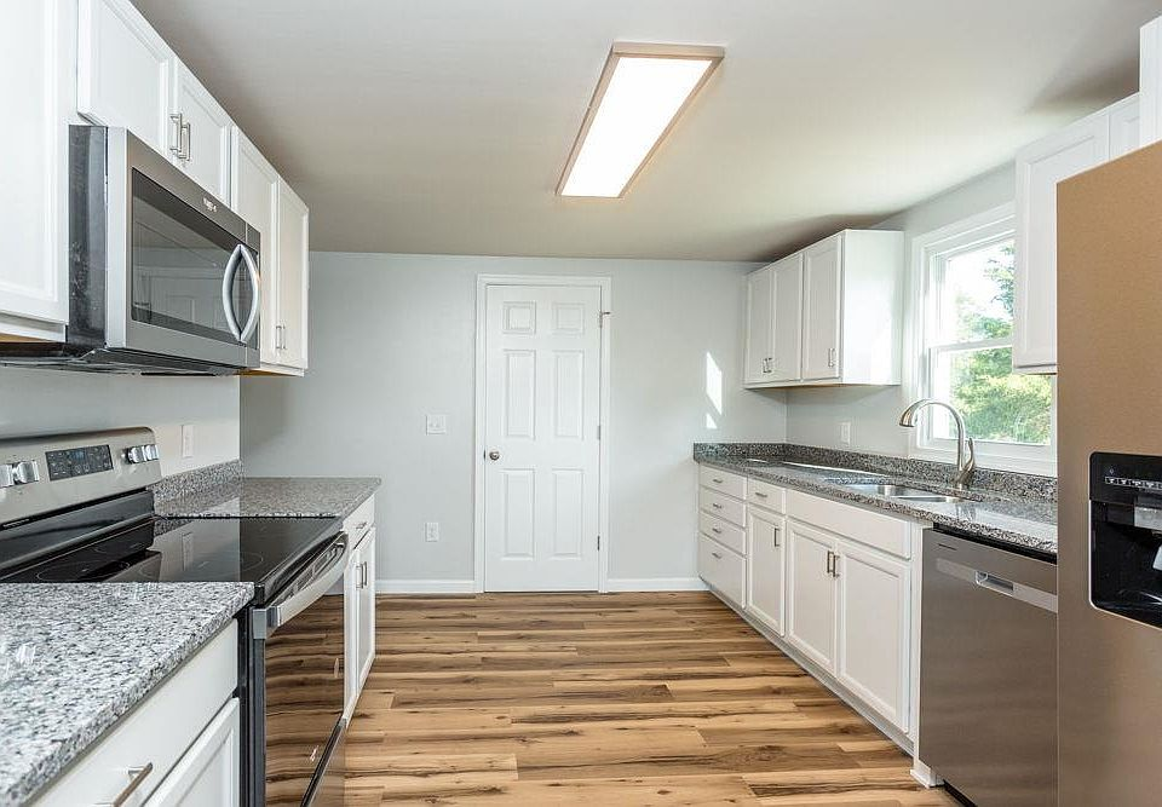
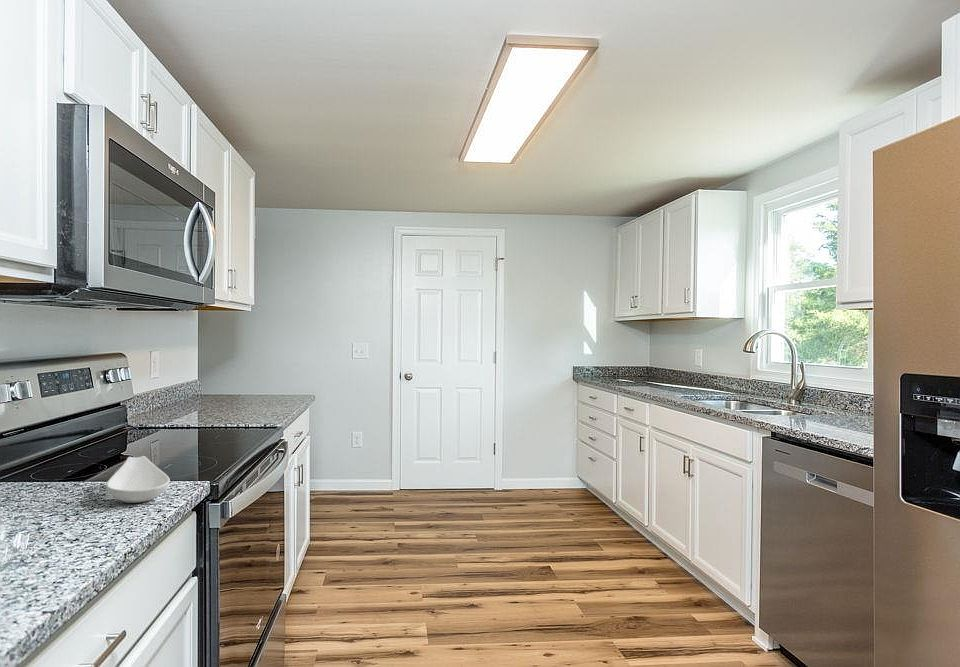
+ spoon rest (136, 477)
